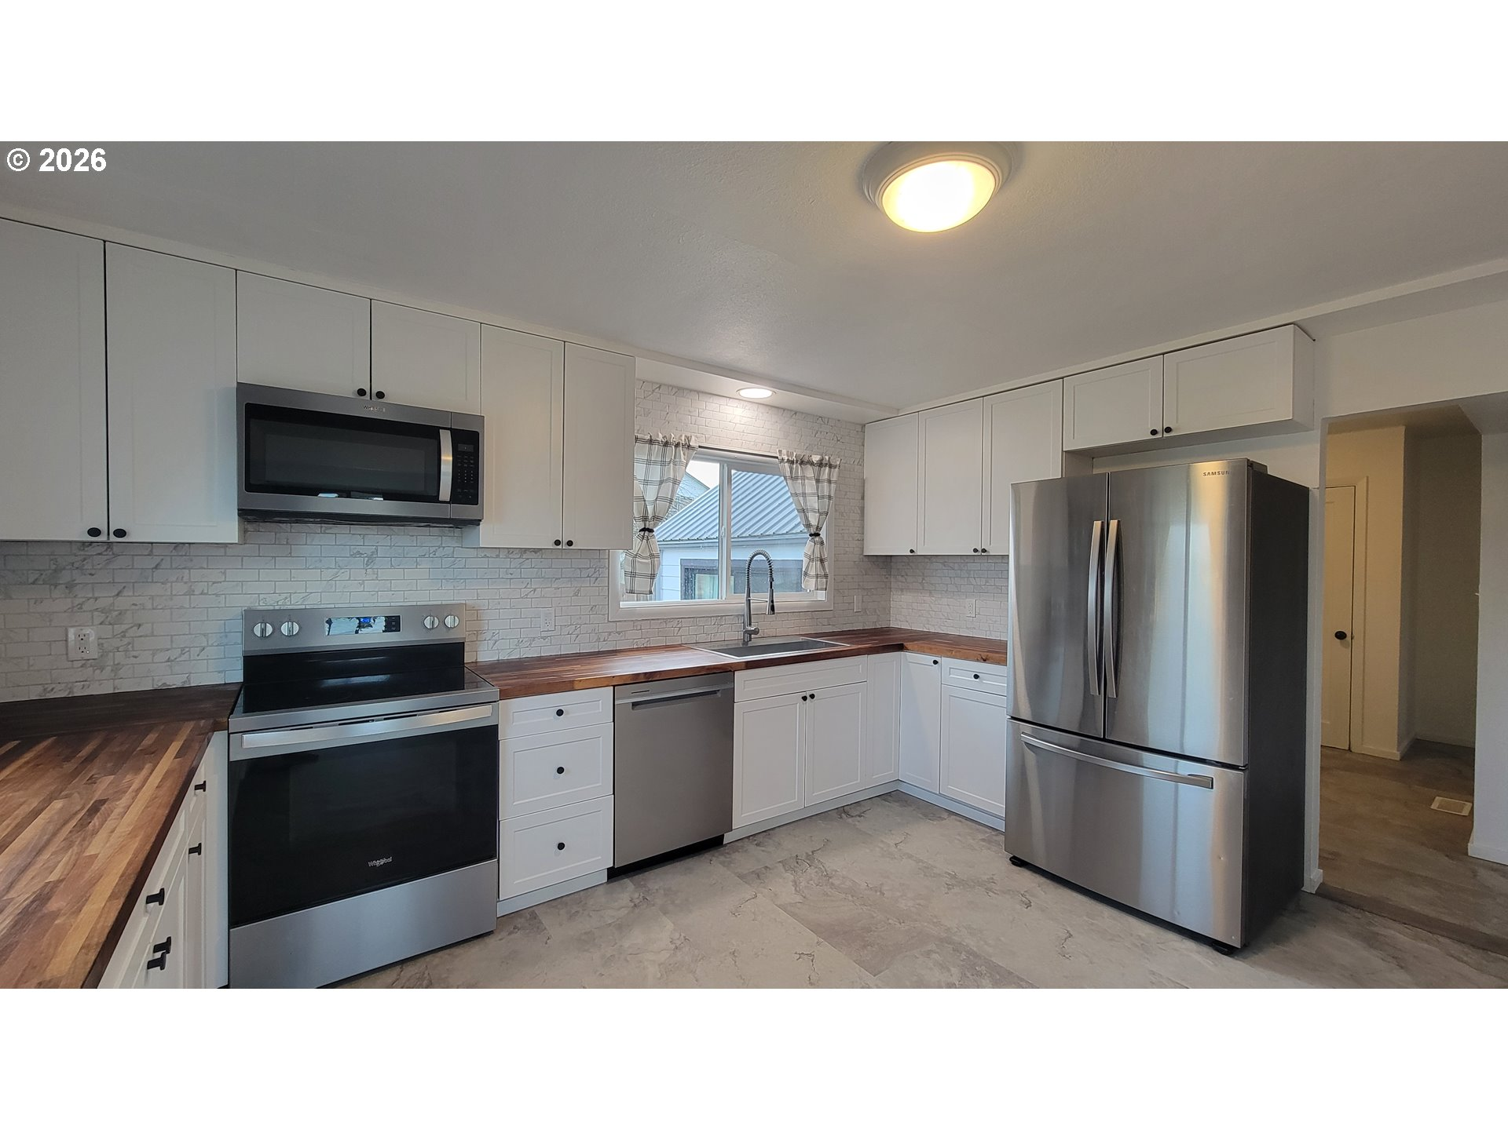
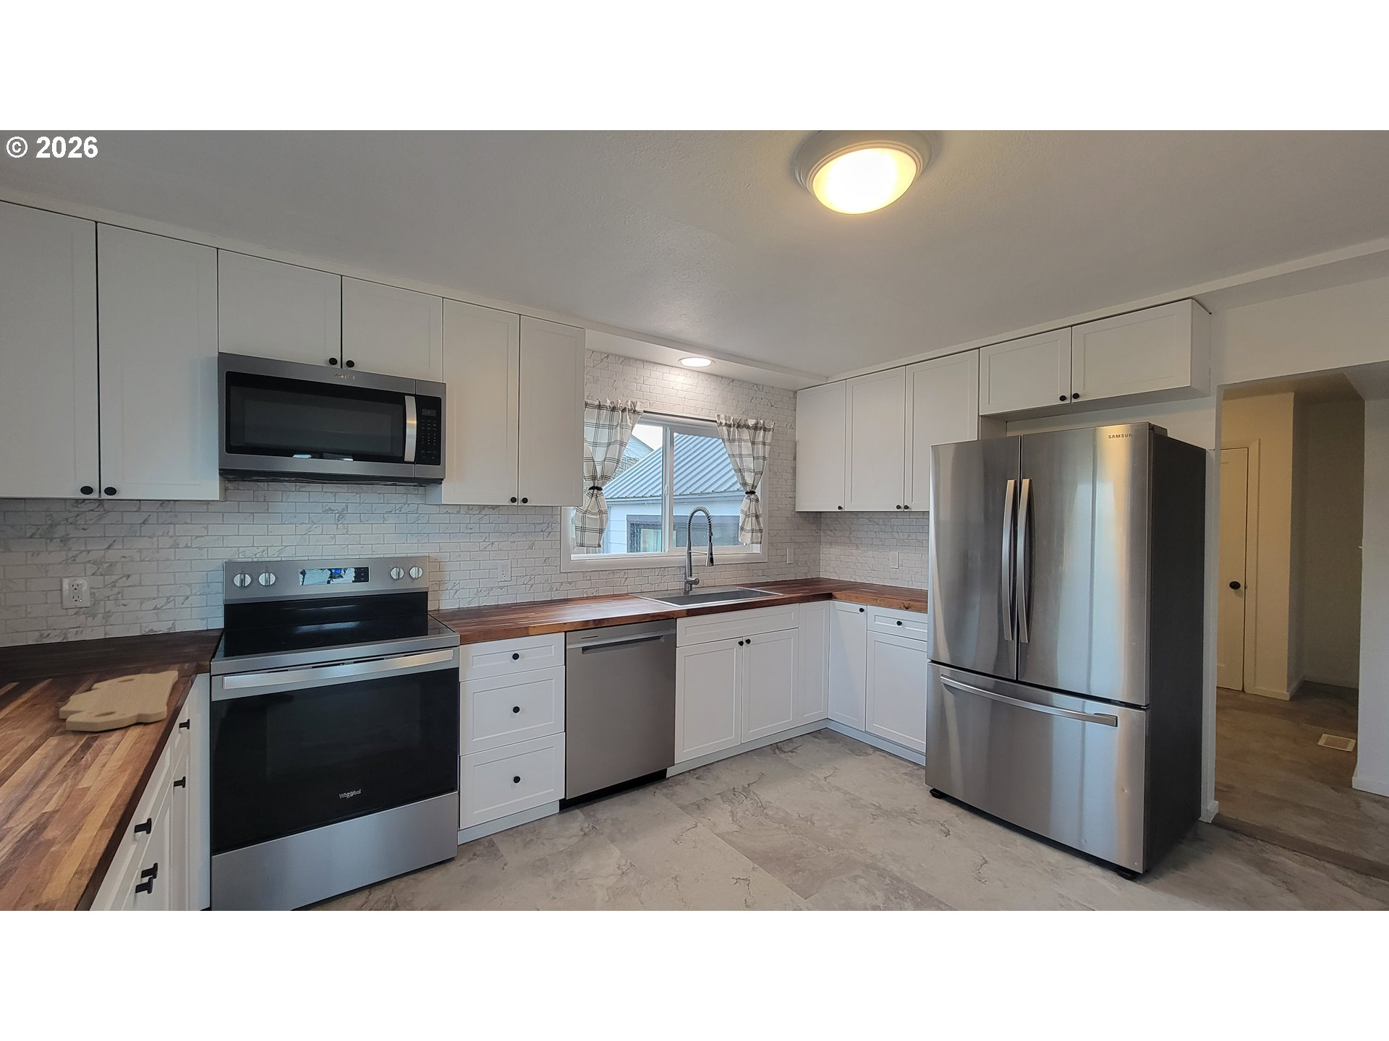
+ cutting board (120, 699)
